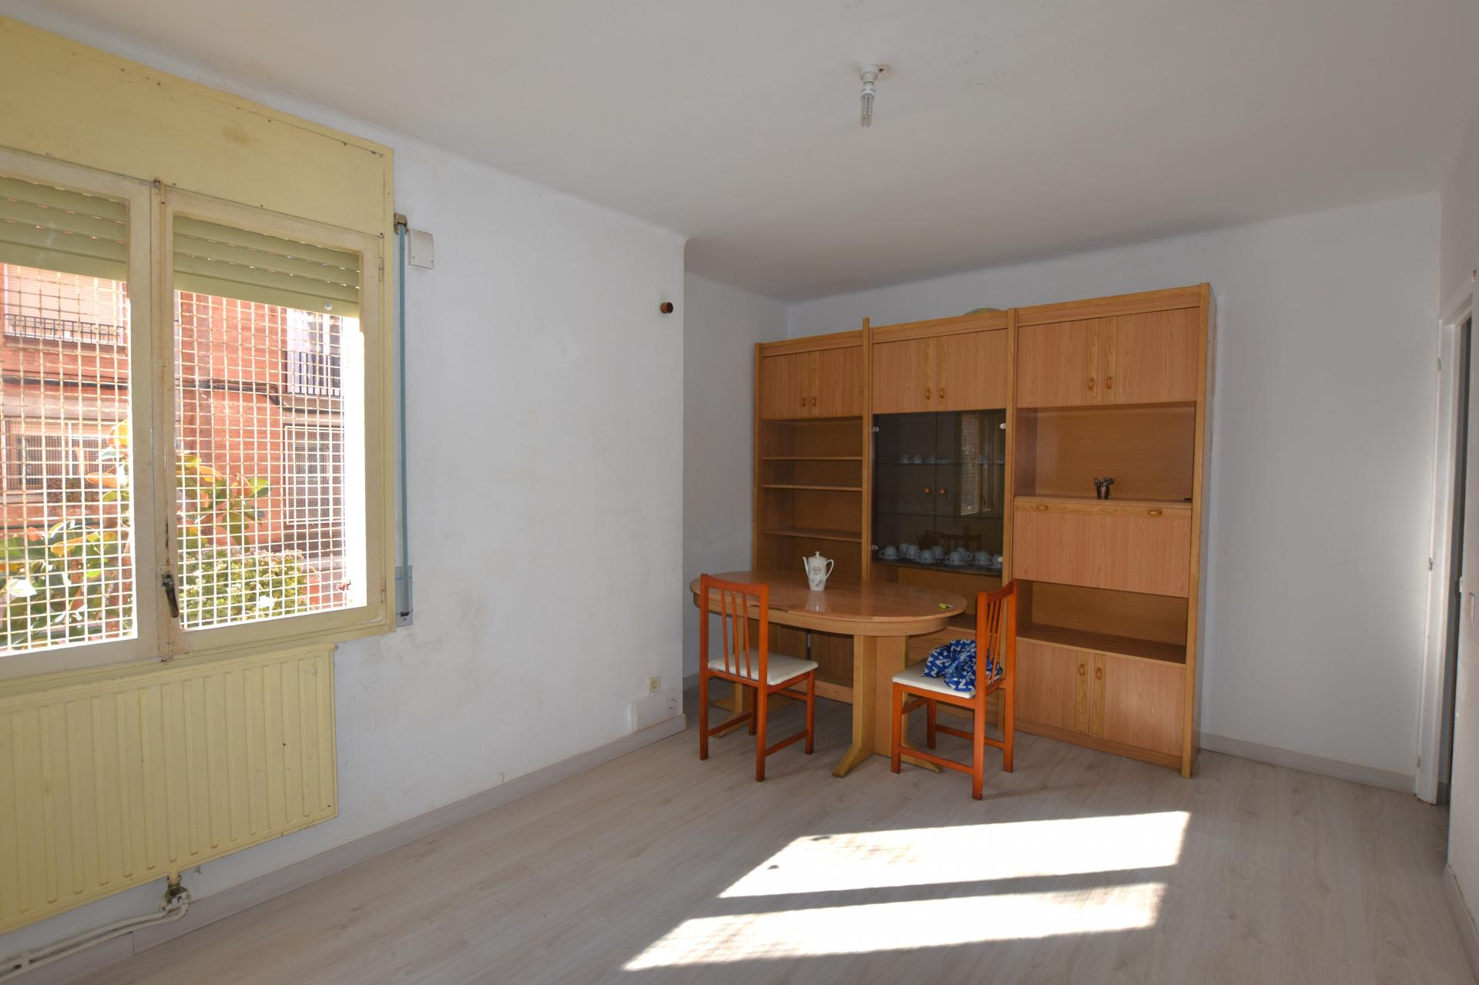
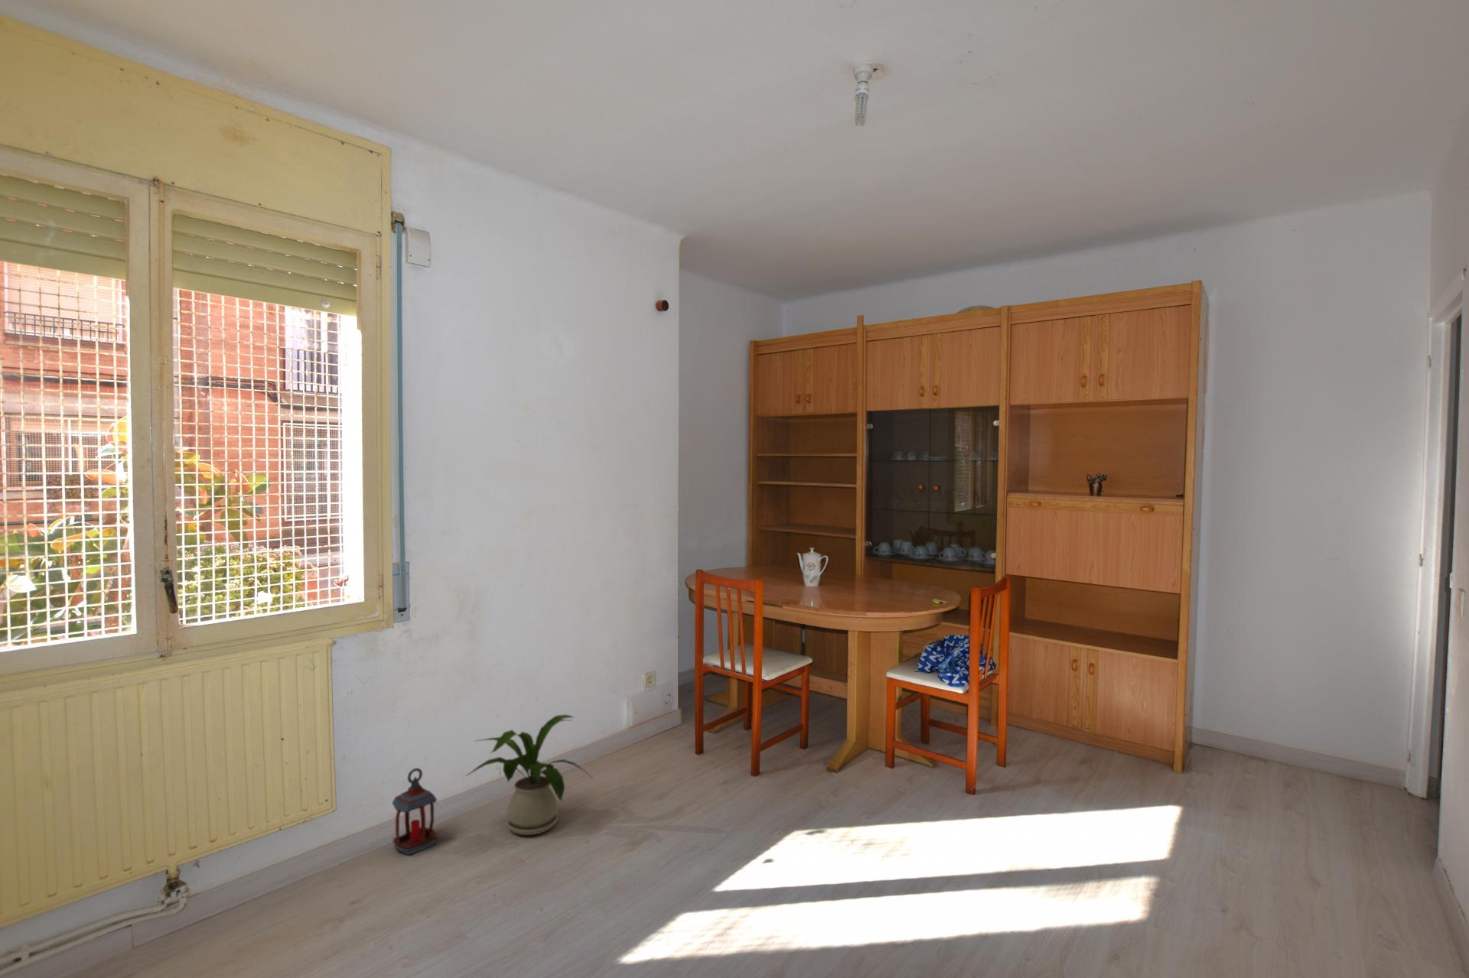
+ house plant (528, 765)
+ lantern (415, 807)
